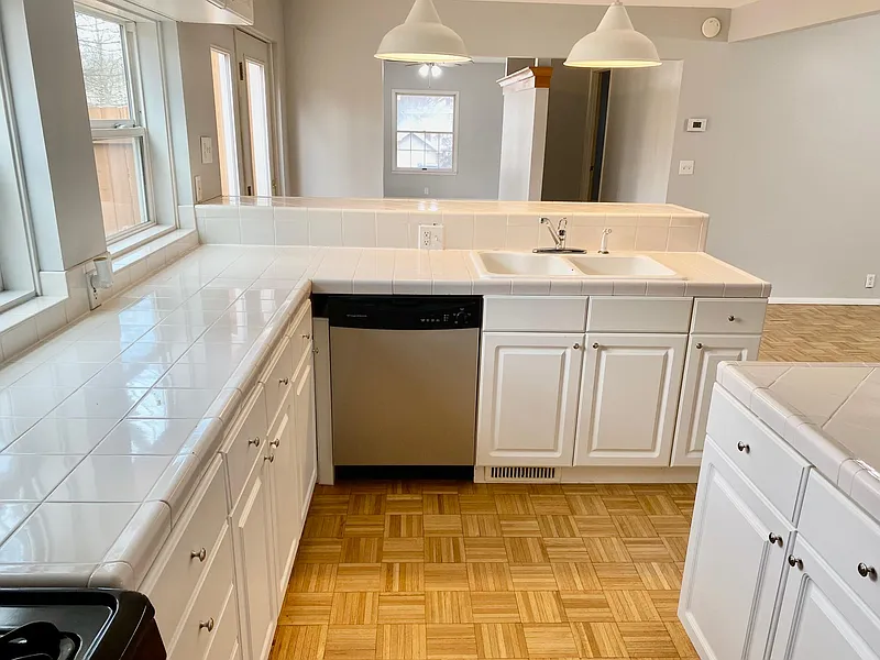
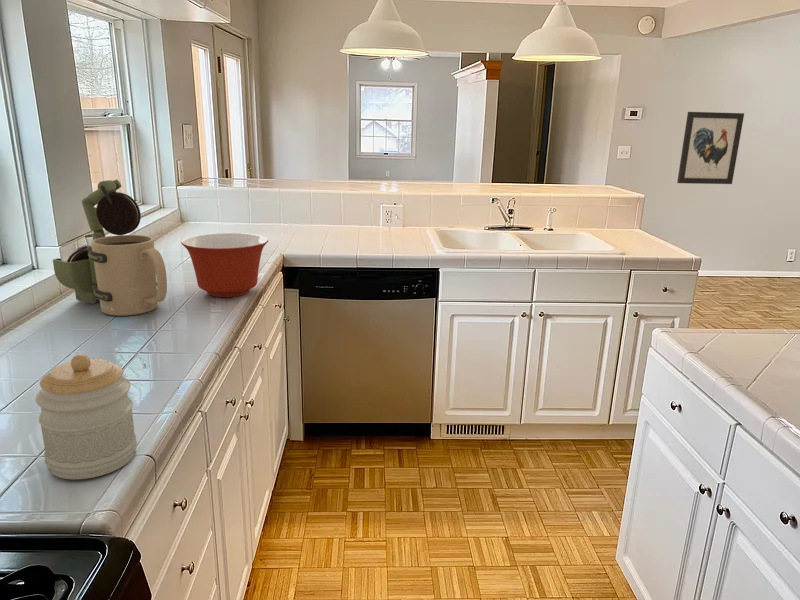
+ wall art (710, 148)
+ cocoa (108, 244)
+ mixing bowl (226, 266)
+ jar (86, 408)
